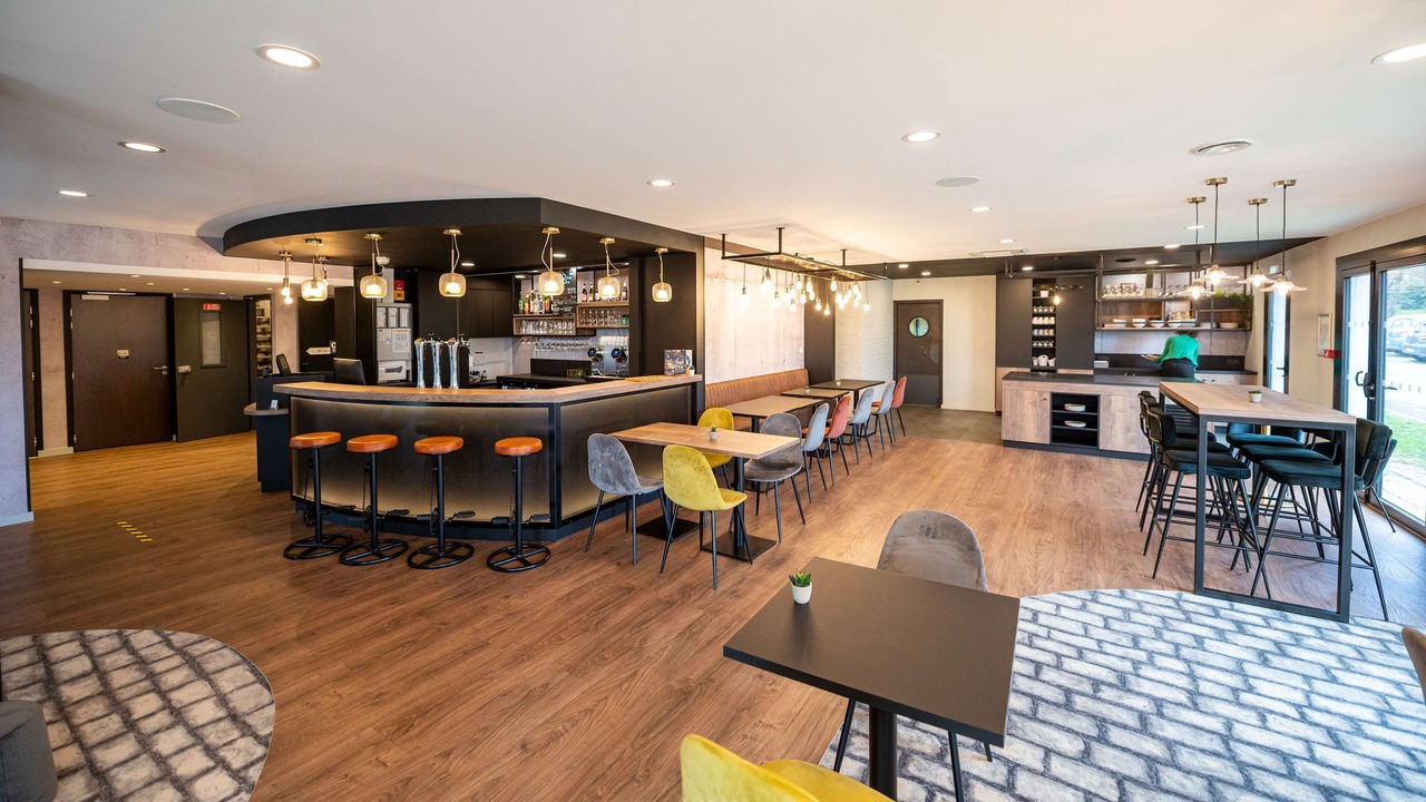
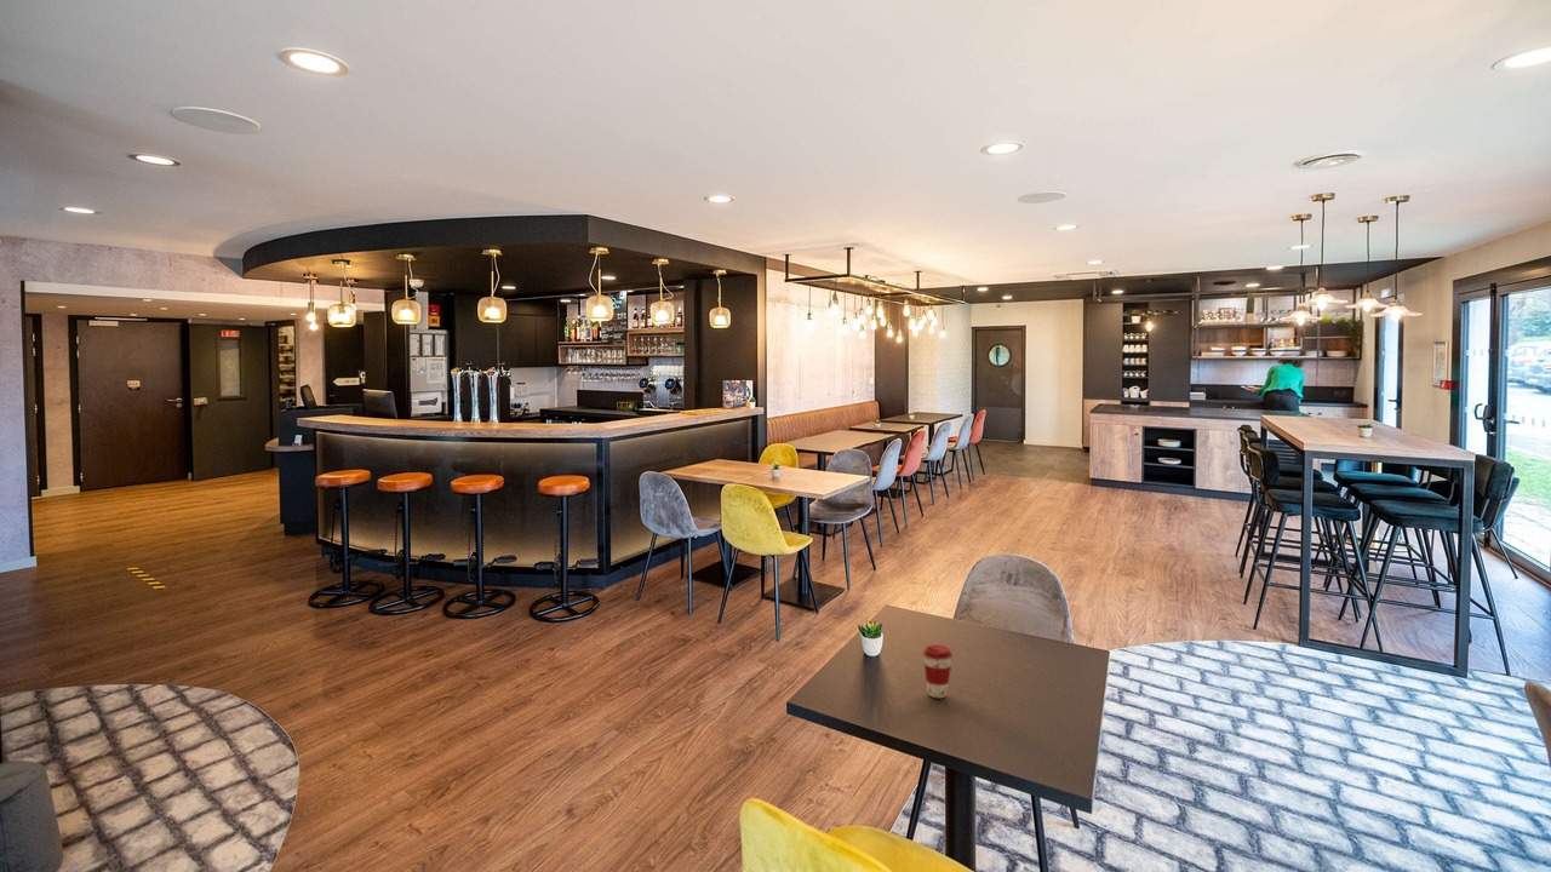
+ coffee cup (937, 671)
